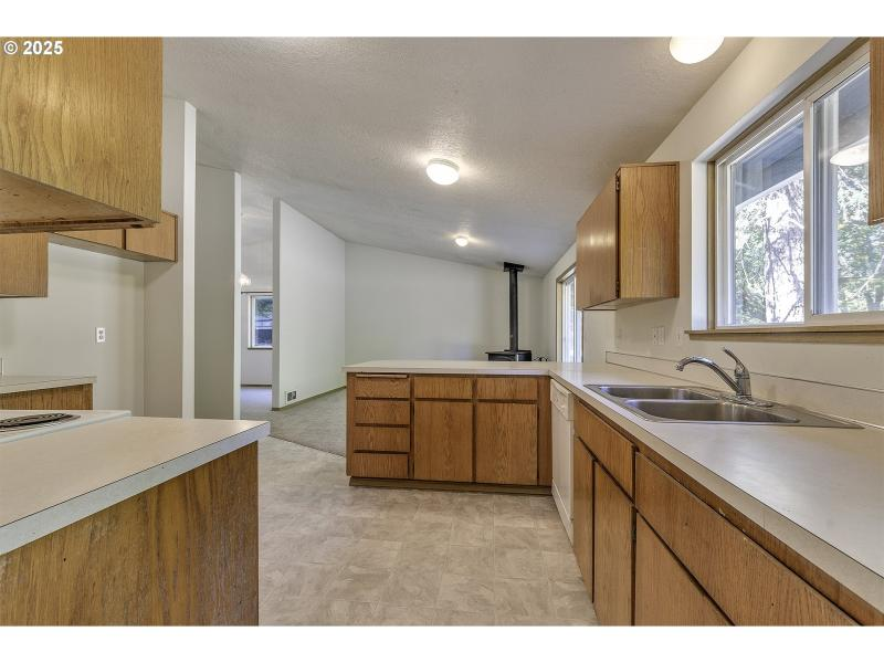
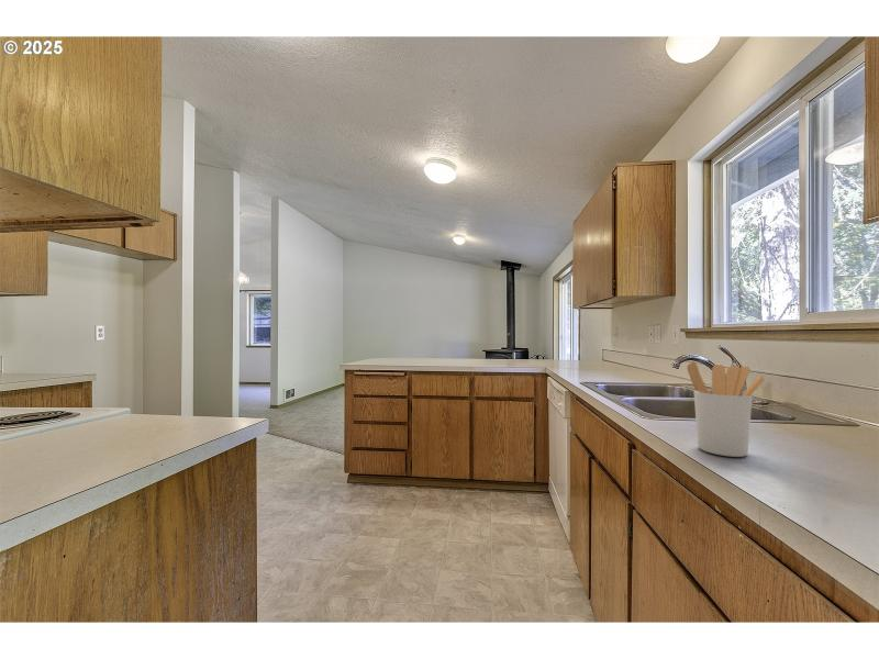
+ utensil holder (724, 405)
